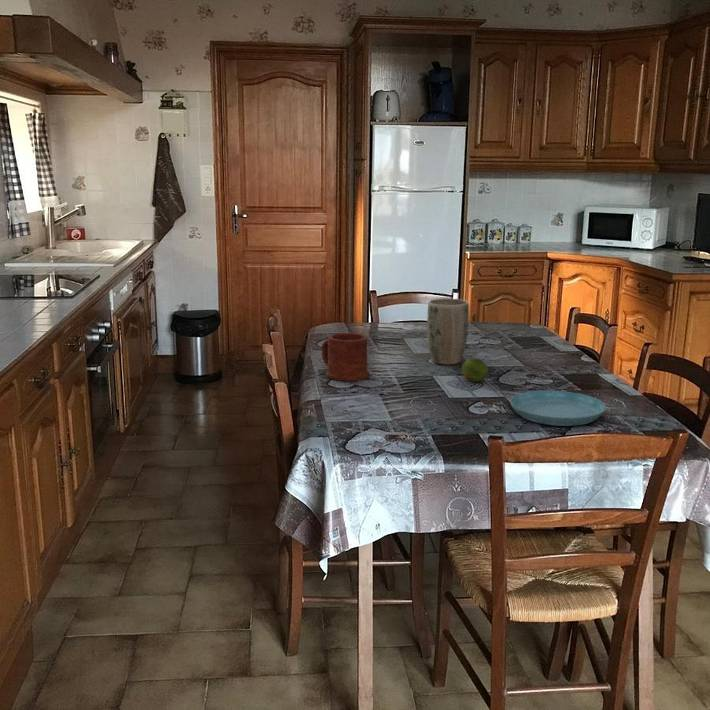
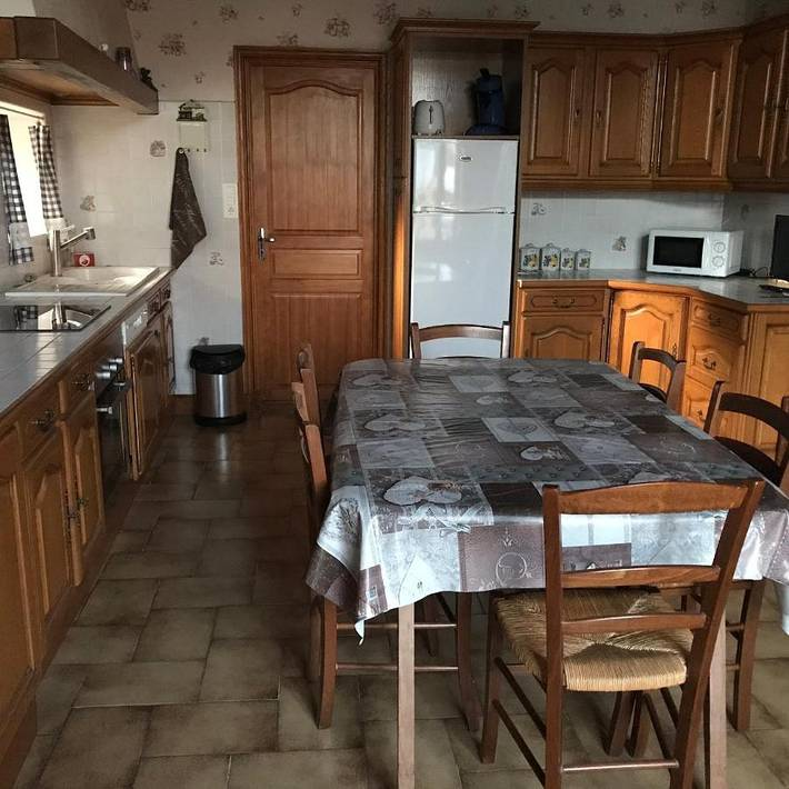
- plant pot (447, 331)
- mug (344, 355)
- saucer (556, 408)
- fruit (475, 369)
